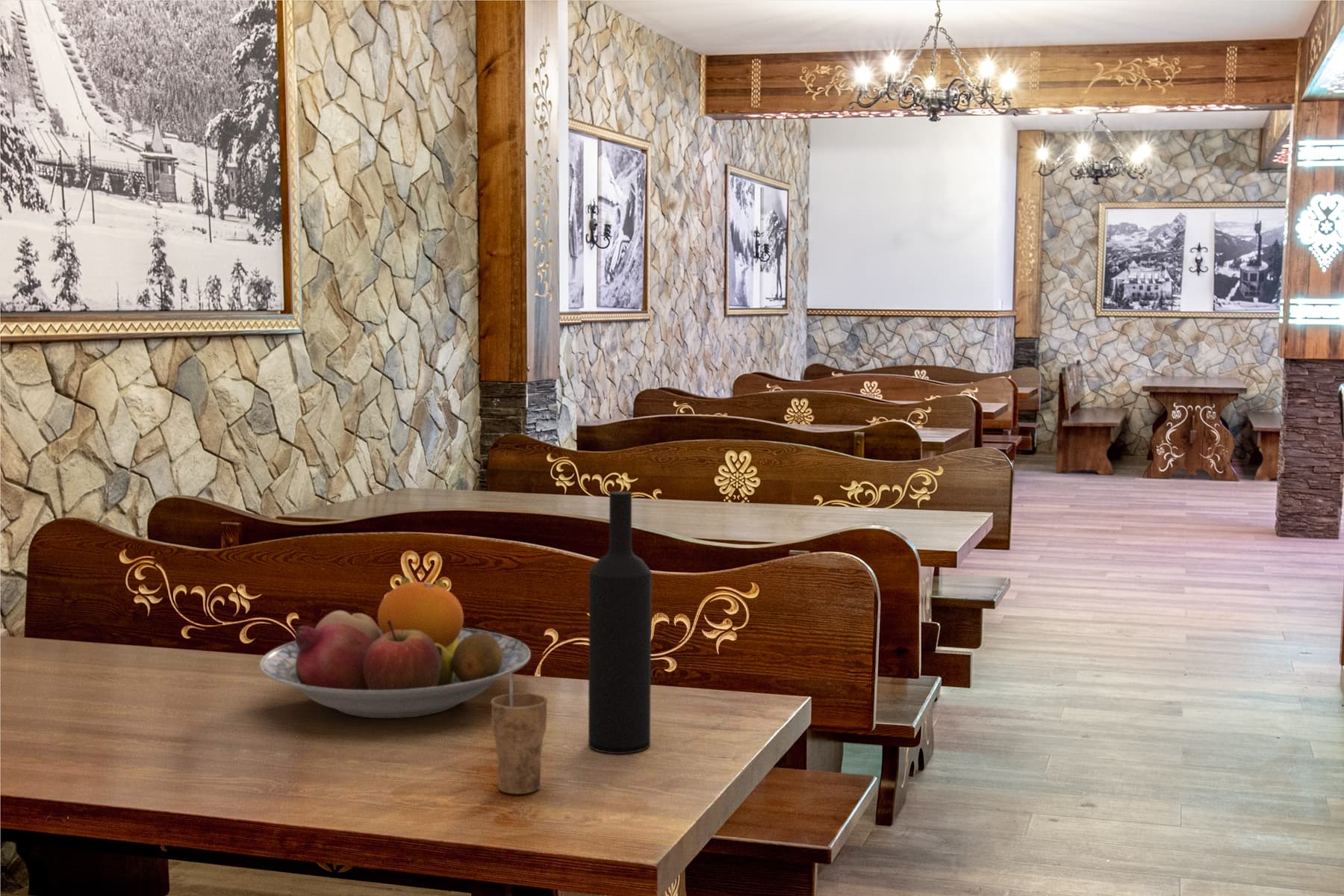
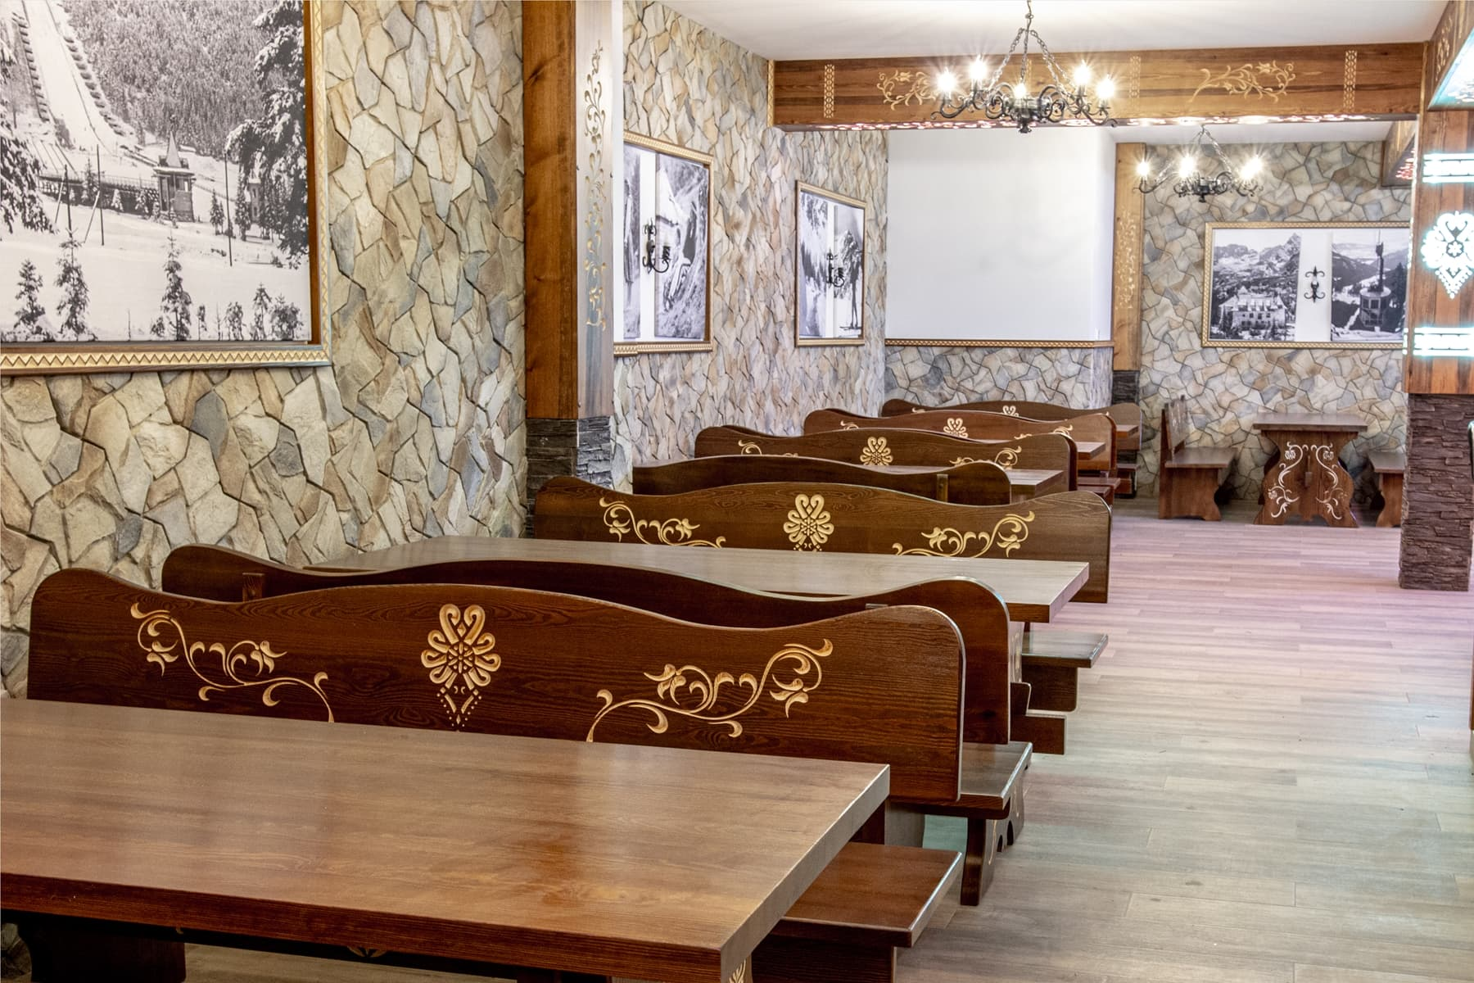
- cup (519, 732)
- fruit bowl (397, 644)
- wine bottle (620, 619)
